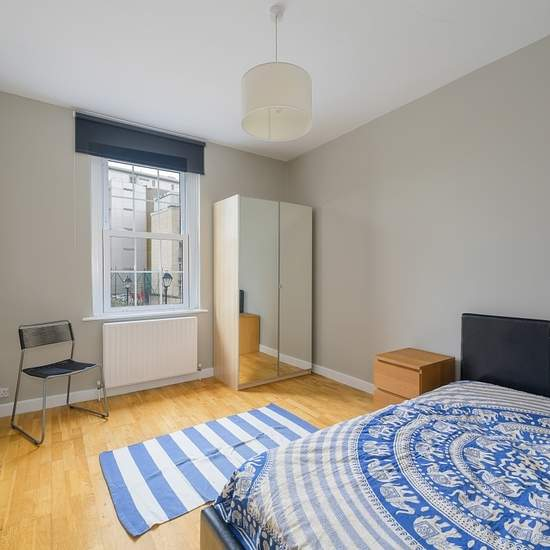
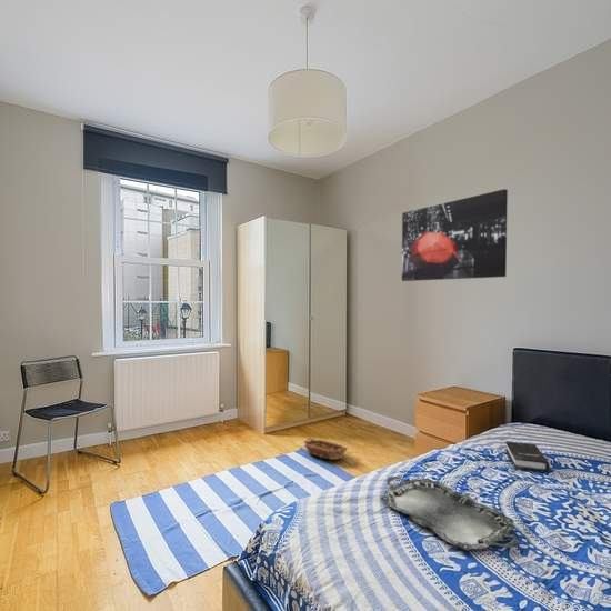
+ basket (324, 445)
+ serving tray (443, 509)
+ hardback book (525, 455)
+ wall art (448, 240)
